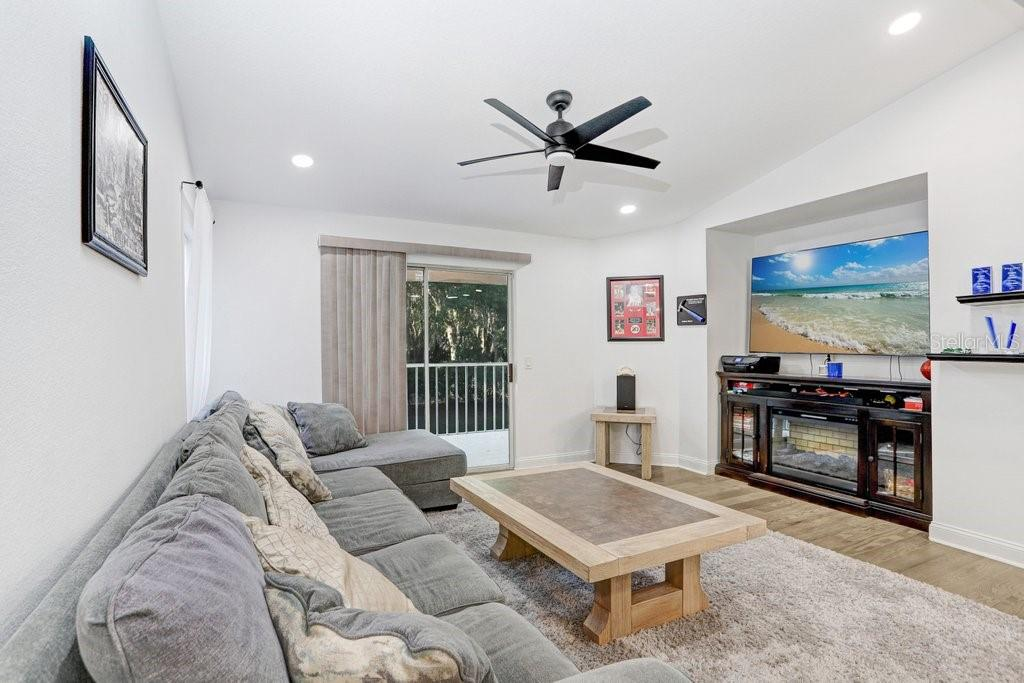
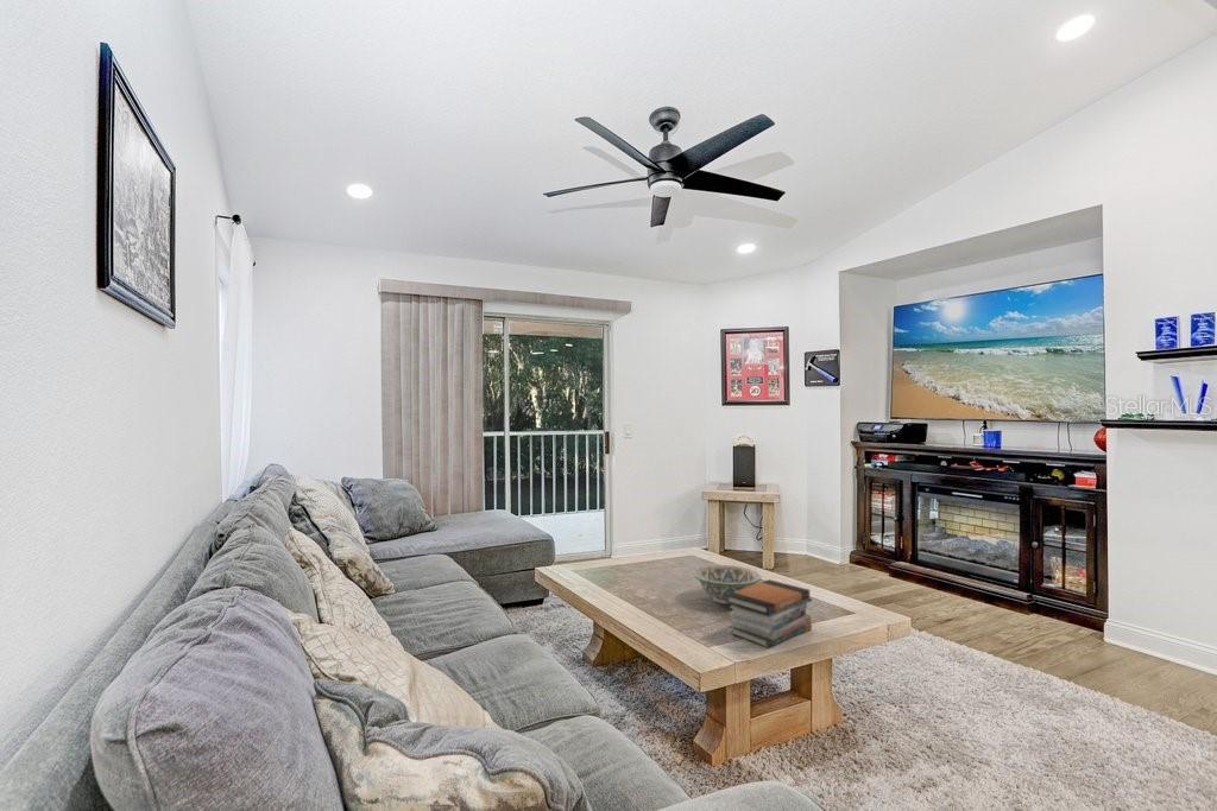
+ decorative bowl (726, 585)
+ book stack (769, 612)
